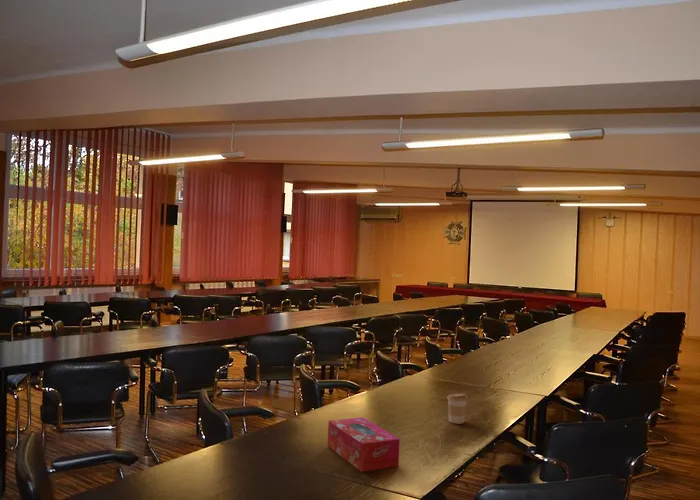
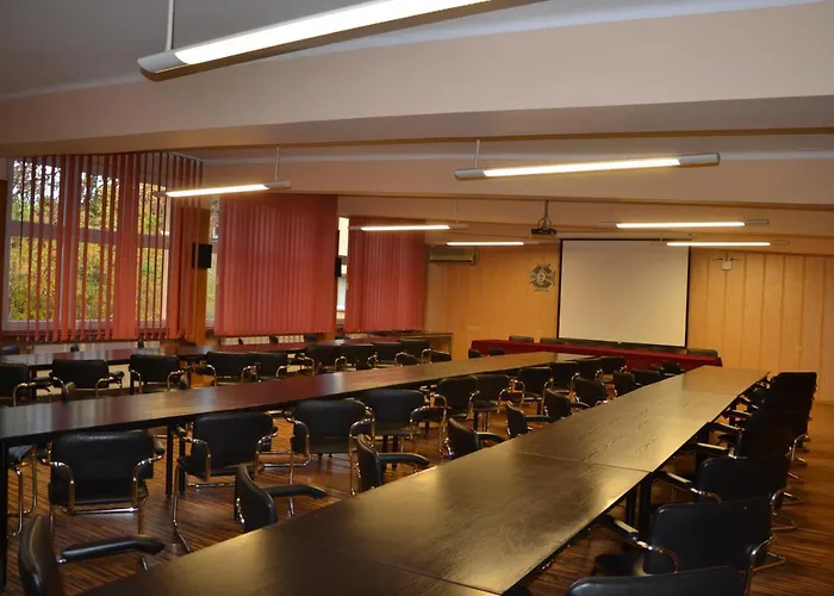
- coffee cup (457, 407)
- tissue box (362, 442)
